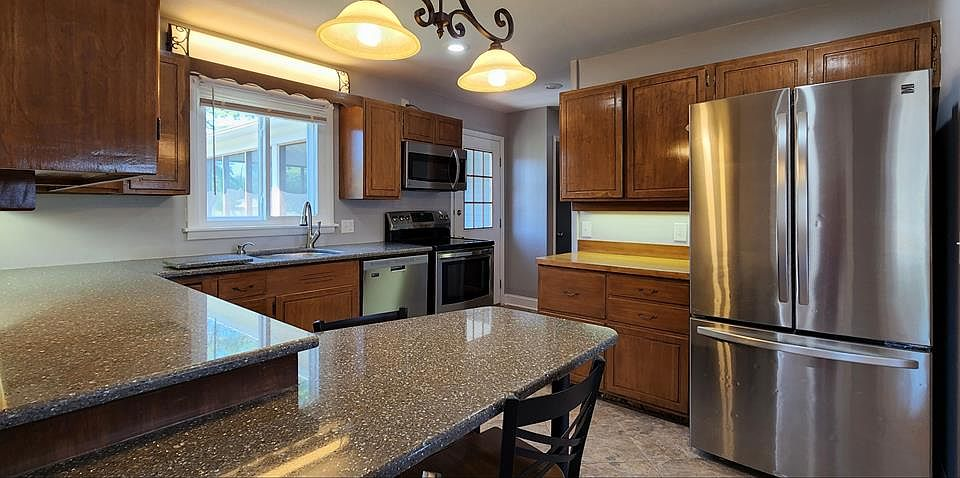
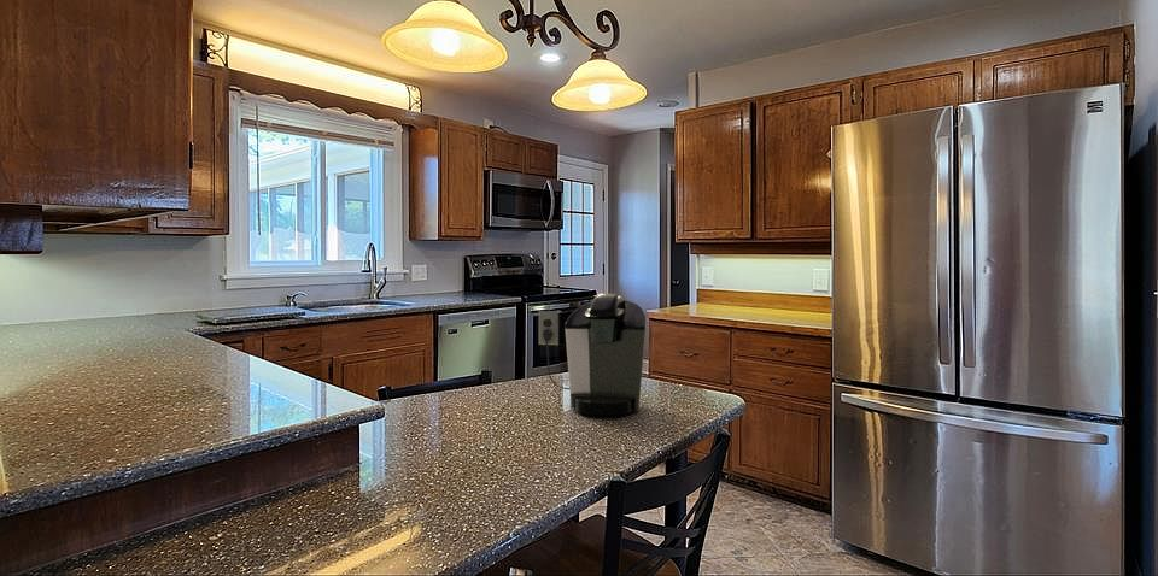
+ coffee maker (585, 349)
